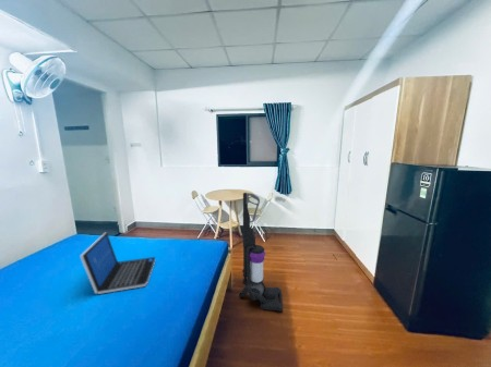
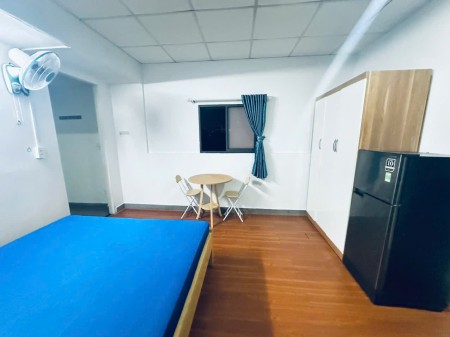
- vacuum cleaner (261, 248)
- laptop (125, 260)
